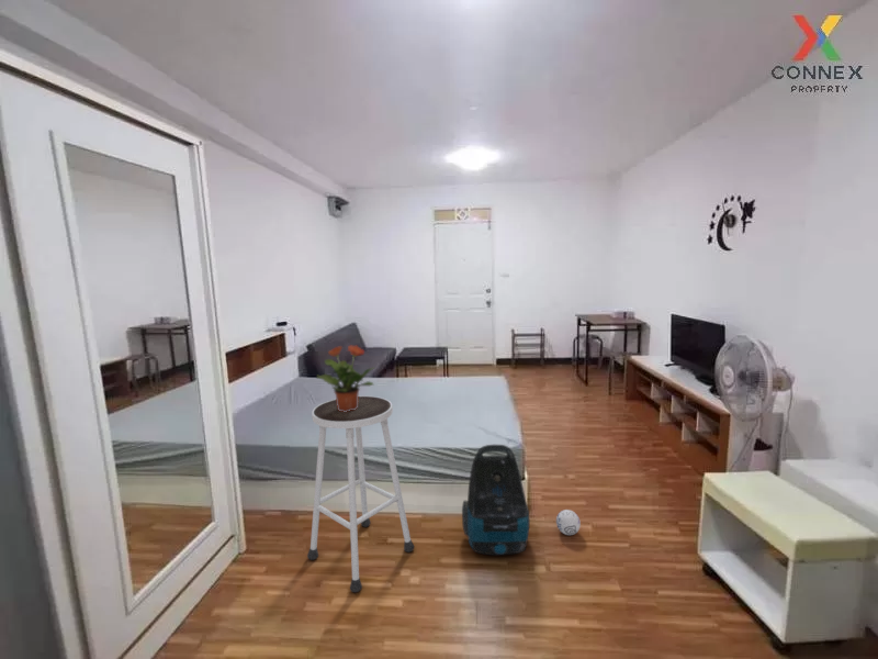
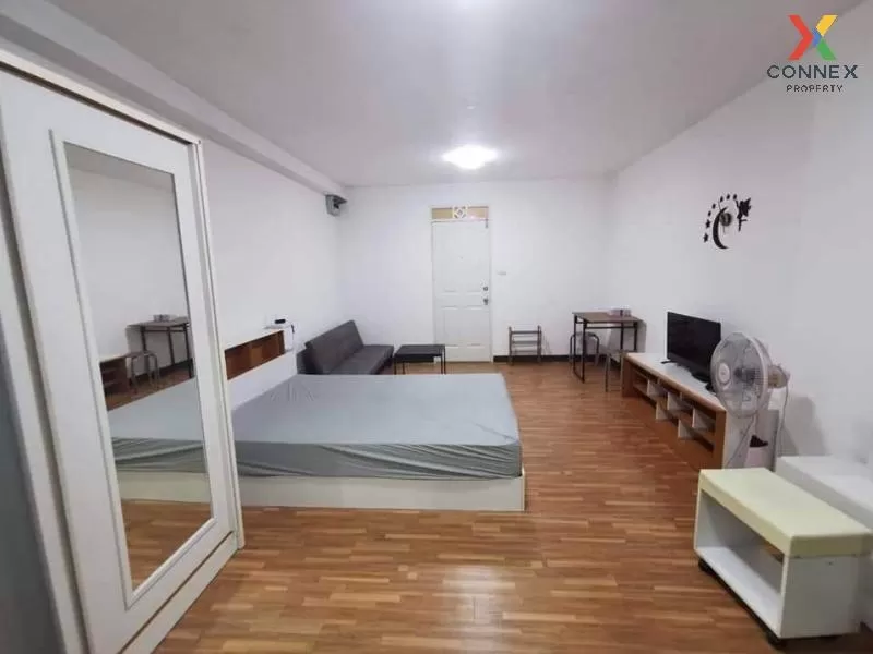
- vacuum cleaner (495, 498)
- potted plant (346, 376)
- ball (567, 522)
- stool (357, 482)
